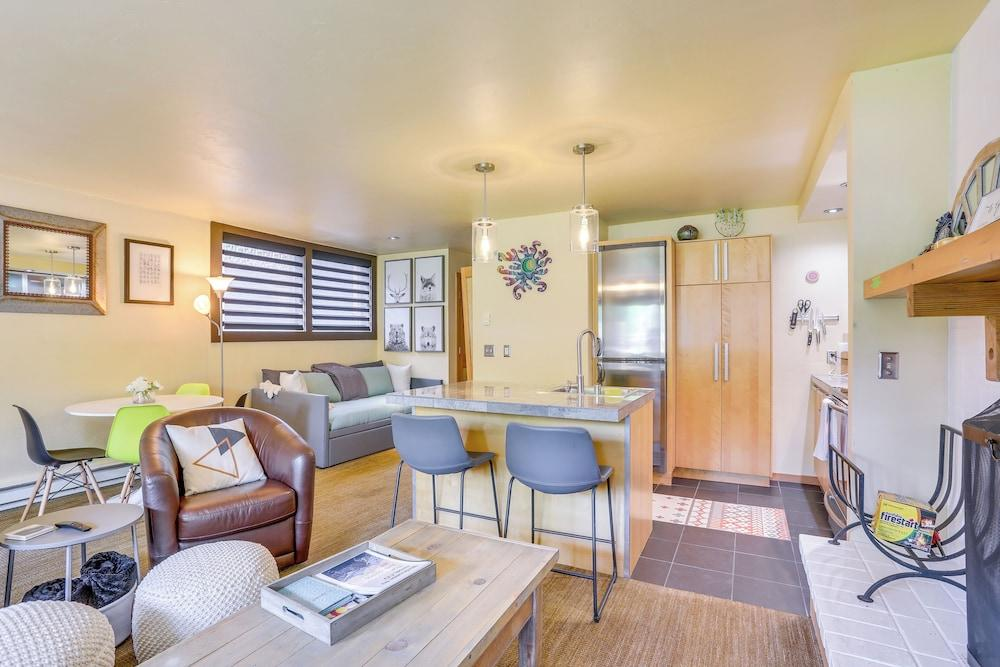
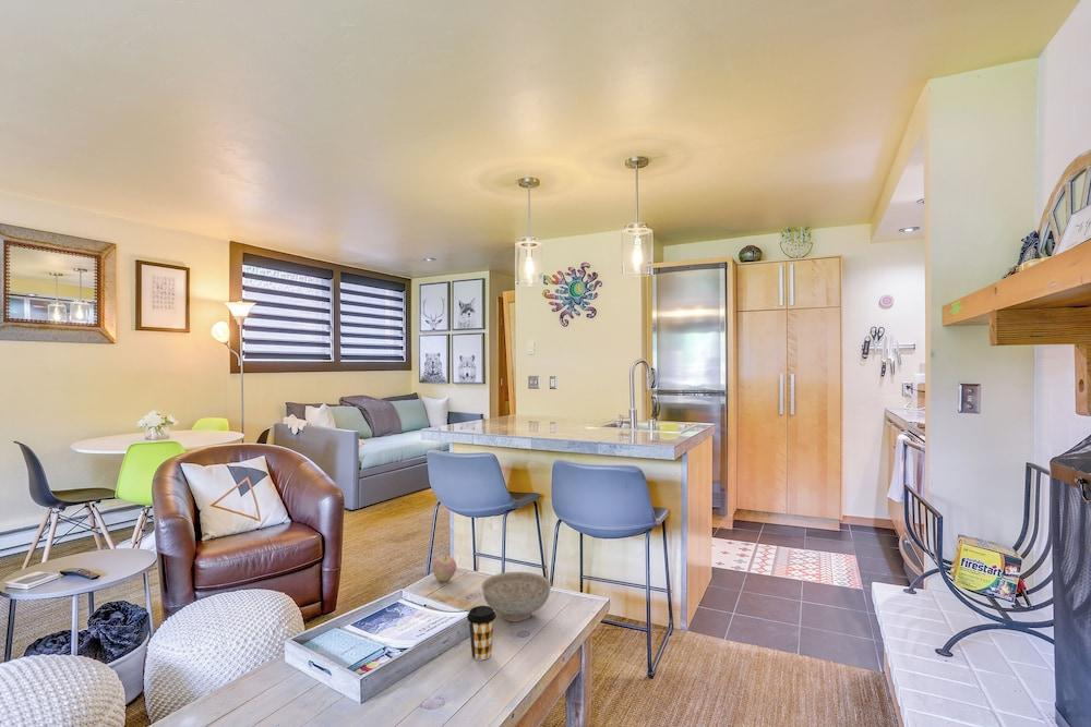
+ decorative bowl (516, 599)
+ coffee cup (481, 632)
+ apple (444, 567)
